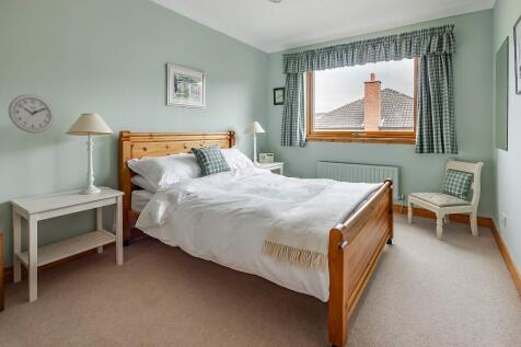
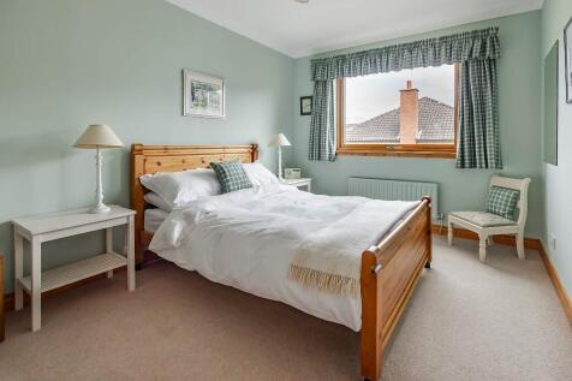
- wall clock (32, 114)
